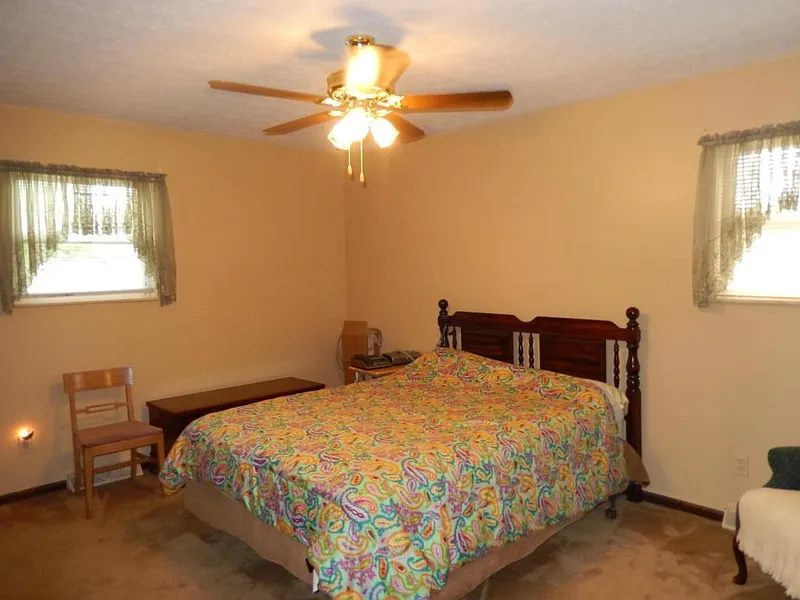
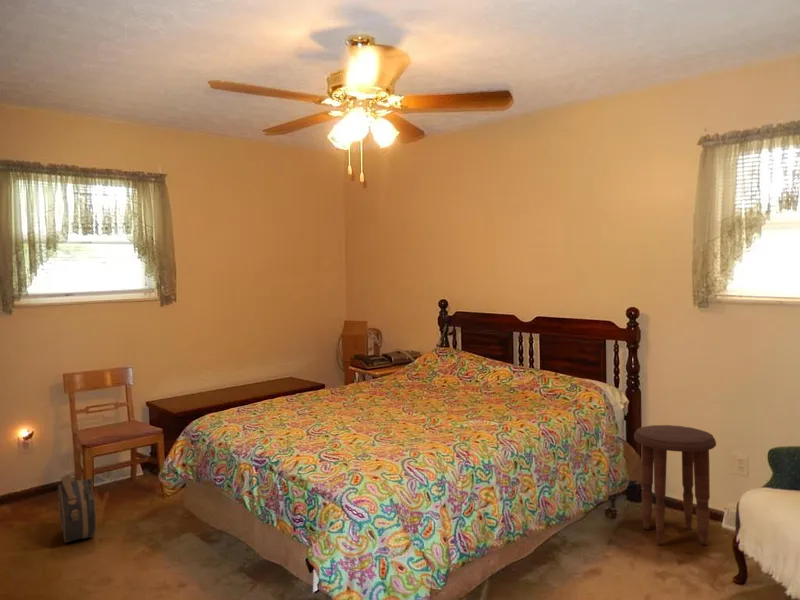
+ hat box (76, 504)
+ side table (665, 484)
